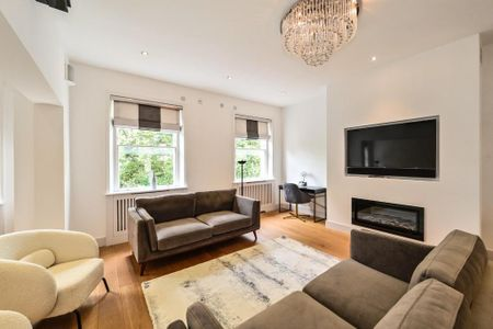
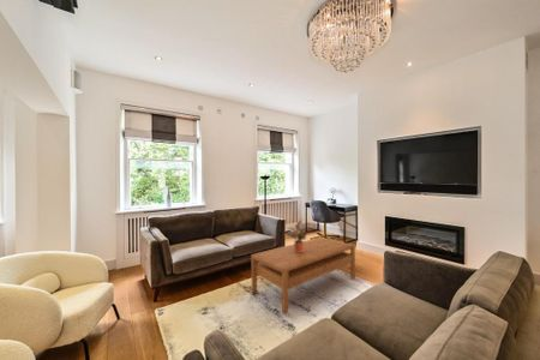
+ potted plant (295, 236)
+ coffee table (306, 266)
